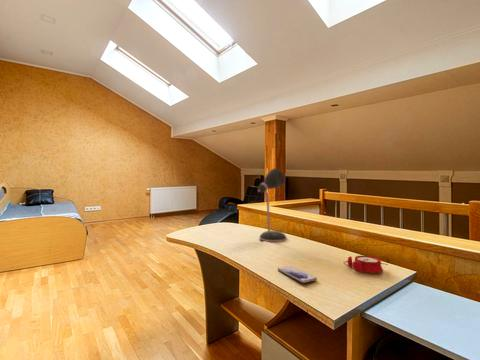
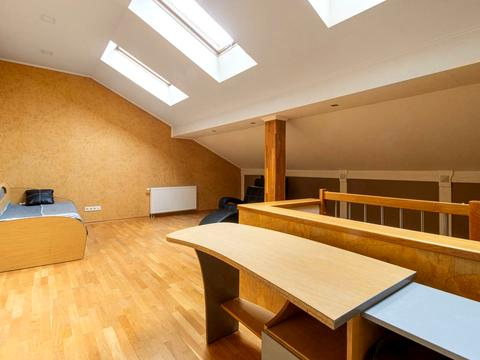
- alarm clock (363, 263)
- smartphone (296, 273)
- desk lamp (268, 203)
